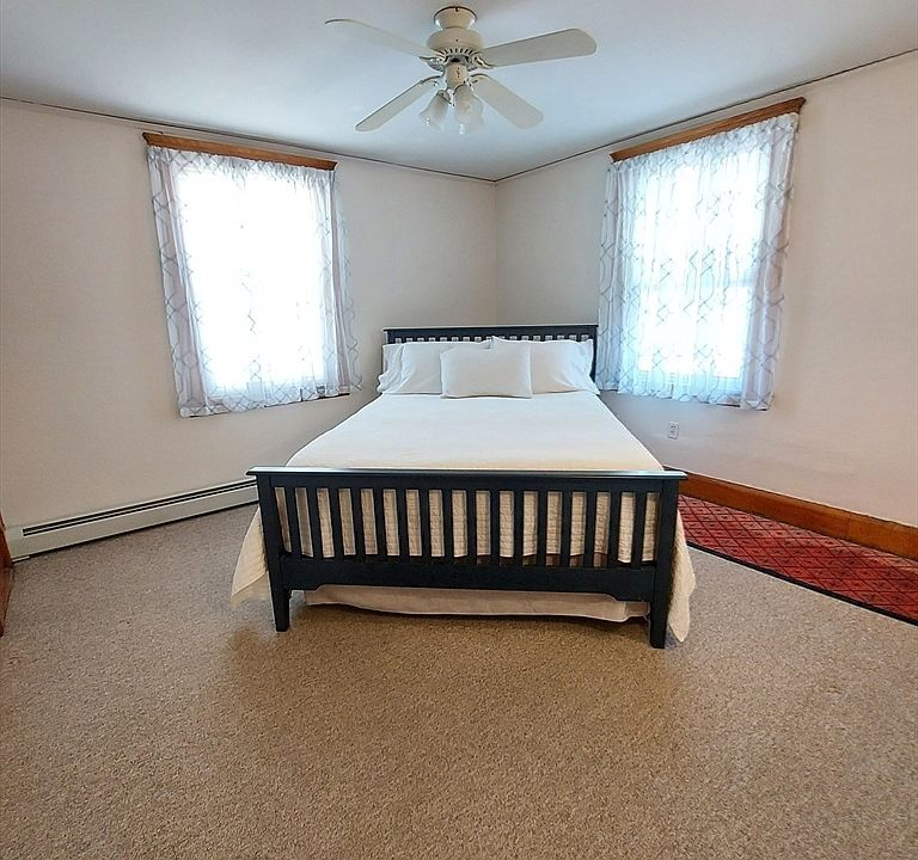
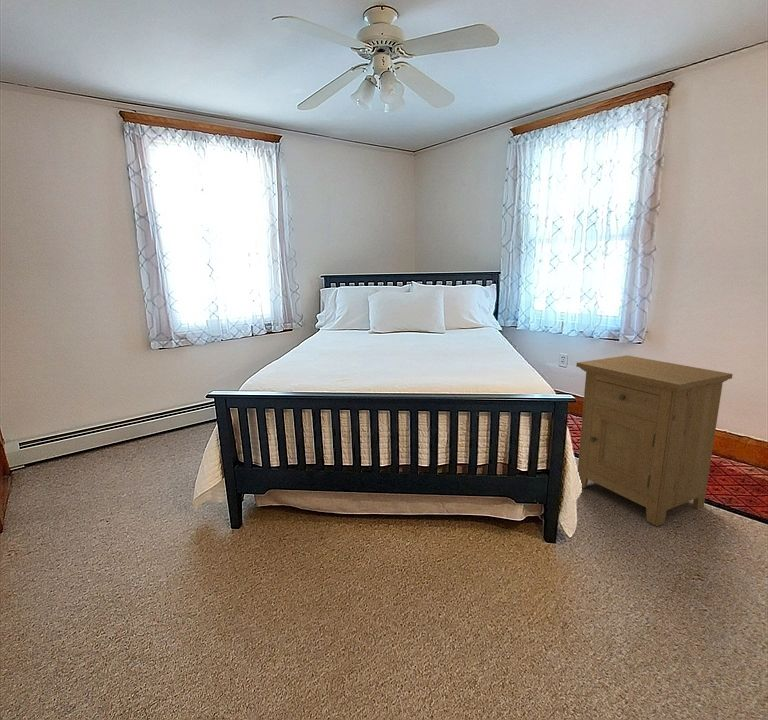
+ nightstand (641, 433)
